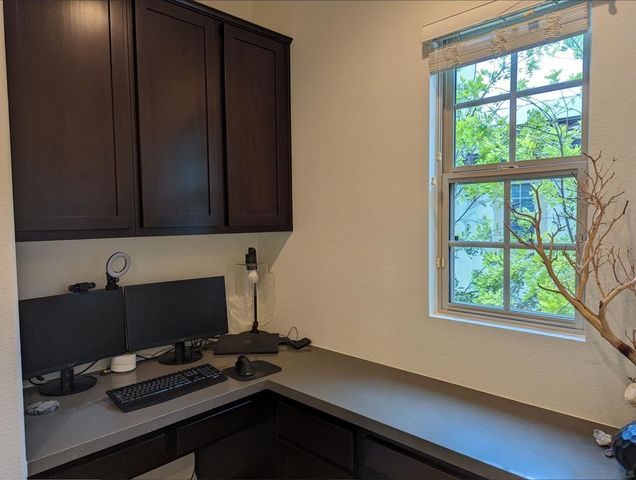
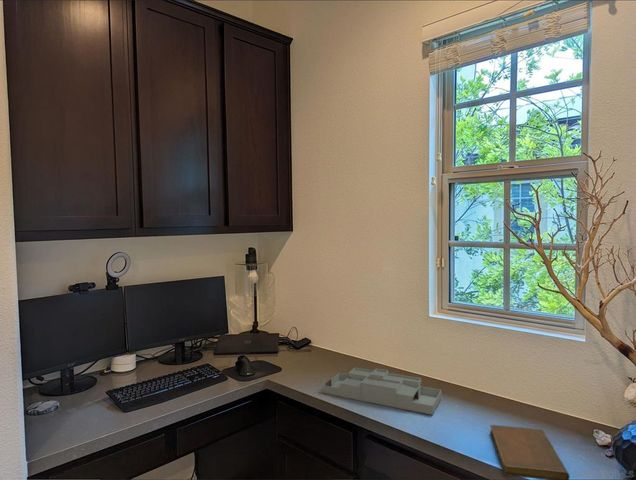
+ desk organizer (381, 385)
+ notebook (525, 450)
